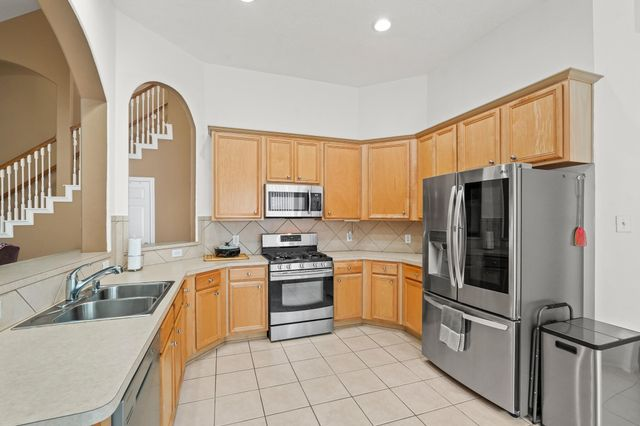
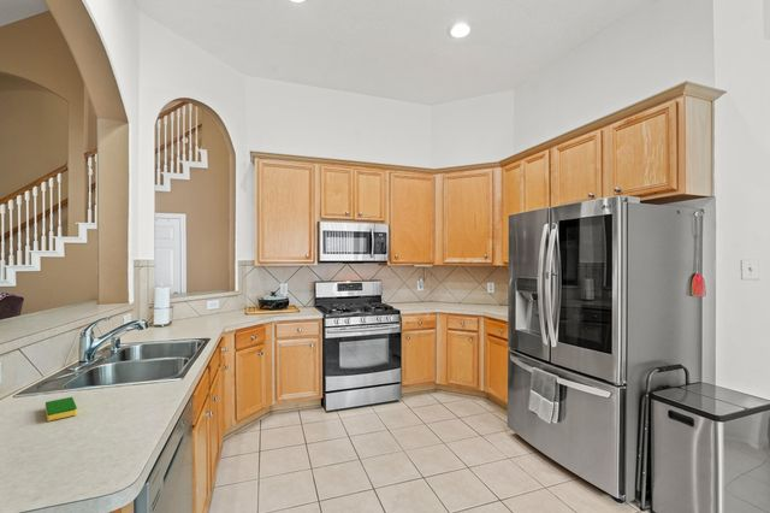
+ dish sponge (60, 408)
